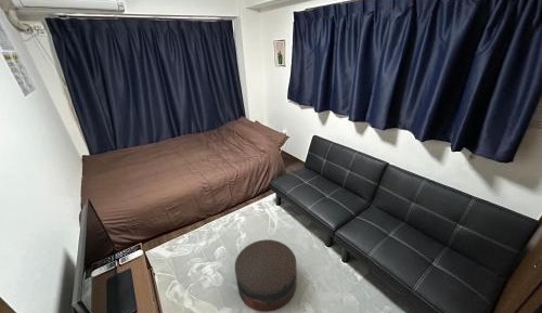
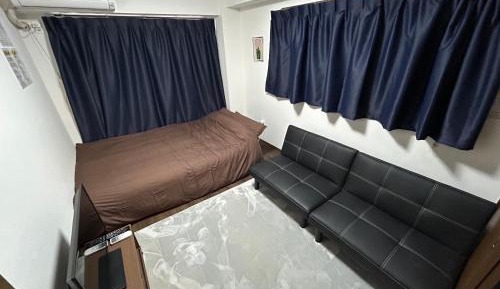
- stool (266, 272)
